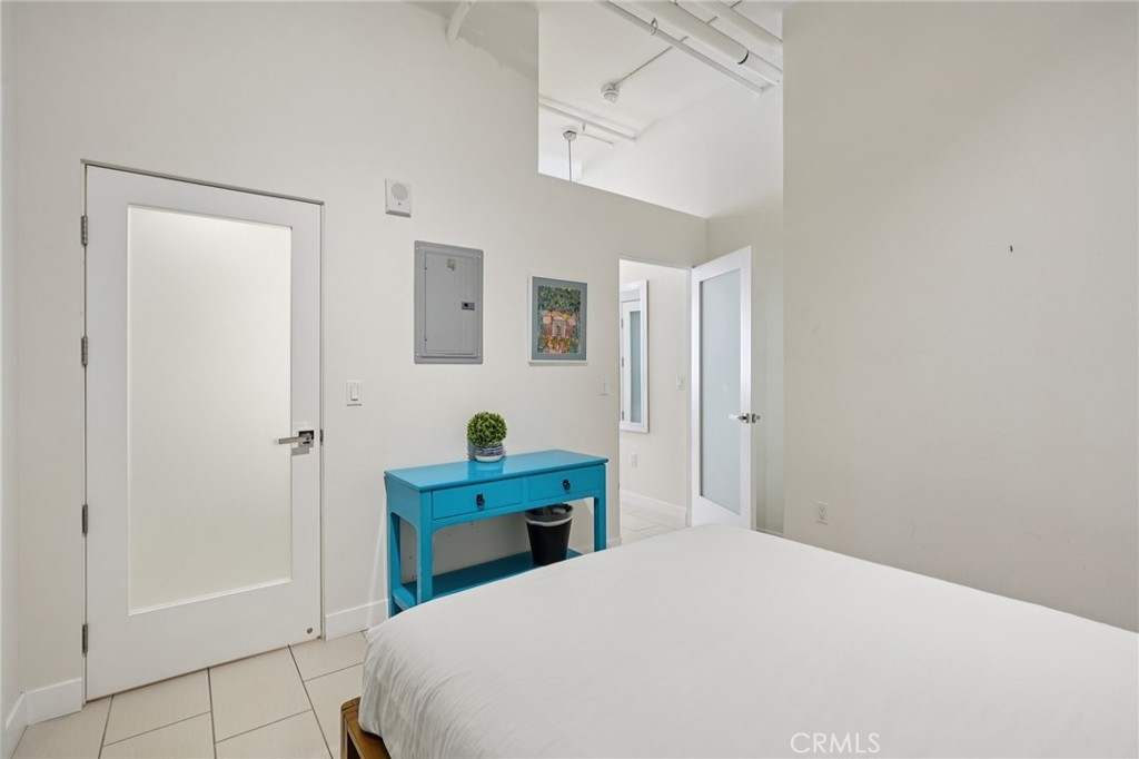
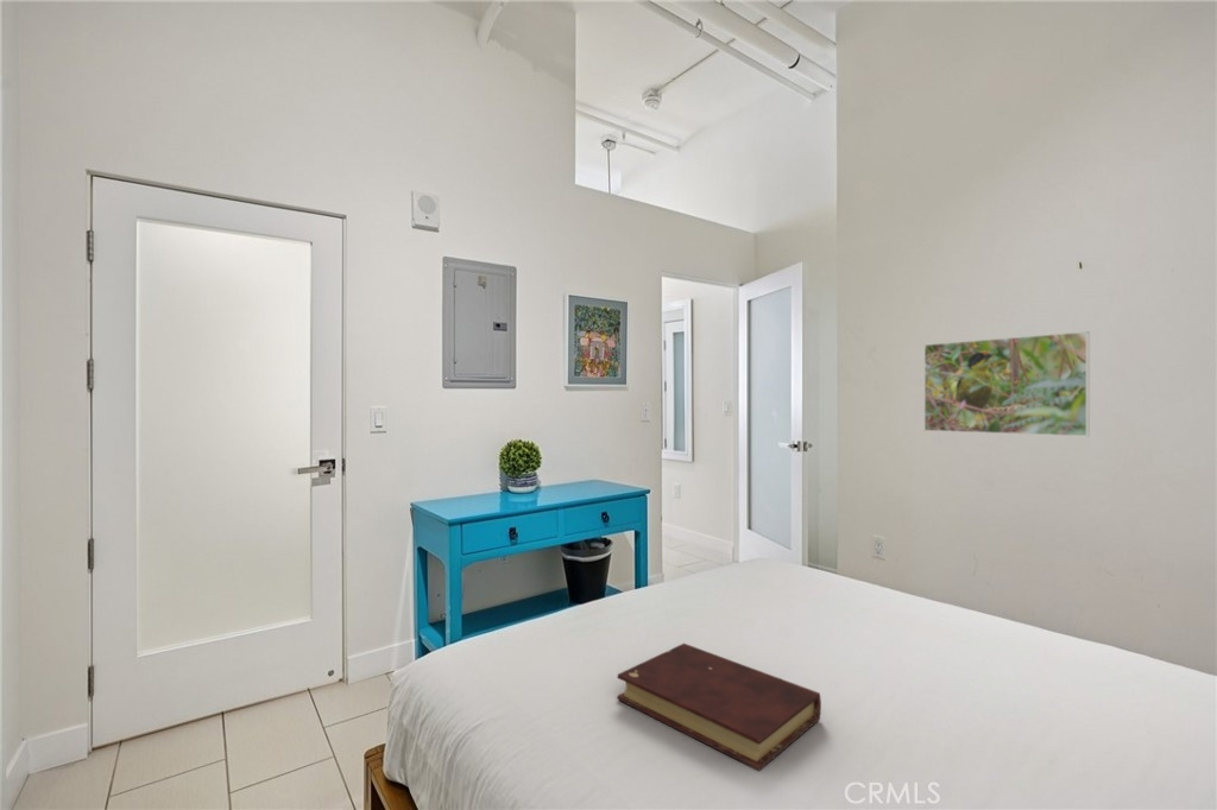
+ book (715, 695)
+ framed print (998, 386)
